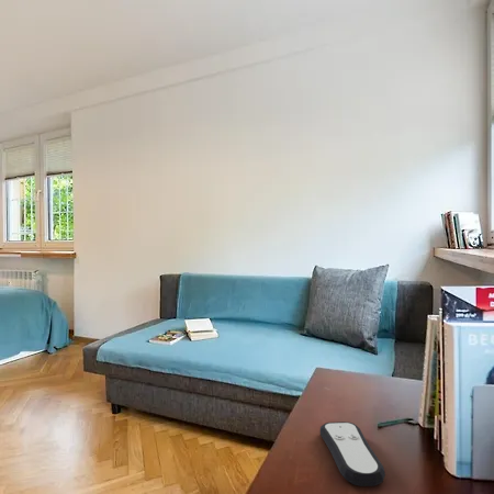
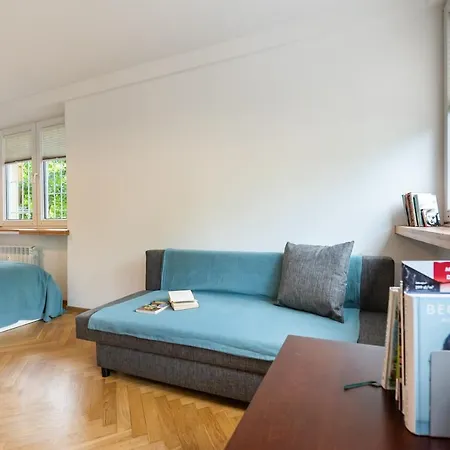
- remote control (350, 449)
